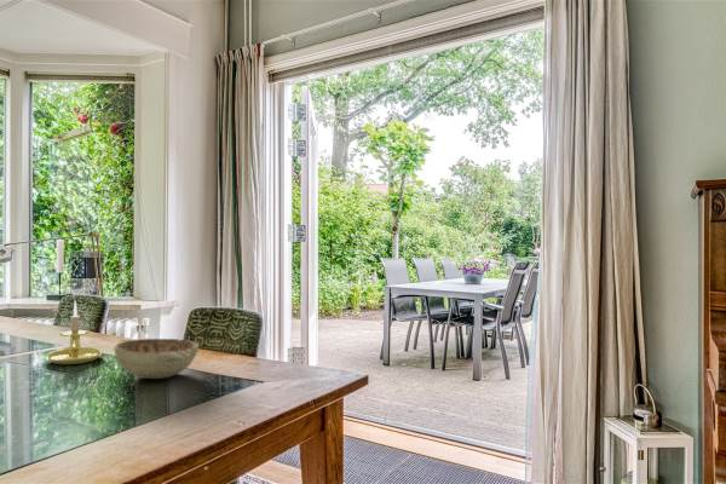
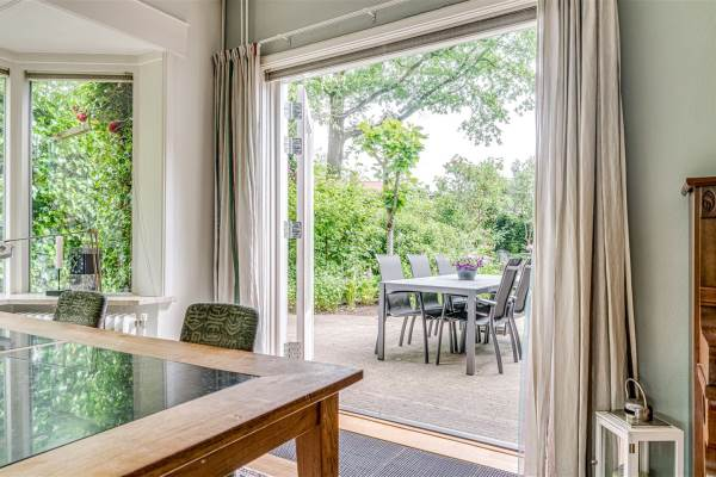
- decorative bowl (157, 359)
- candle holder (74, 329)
